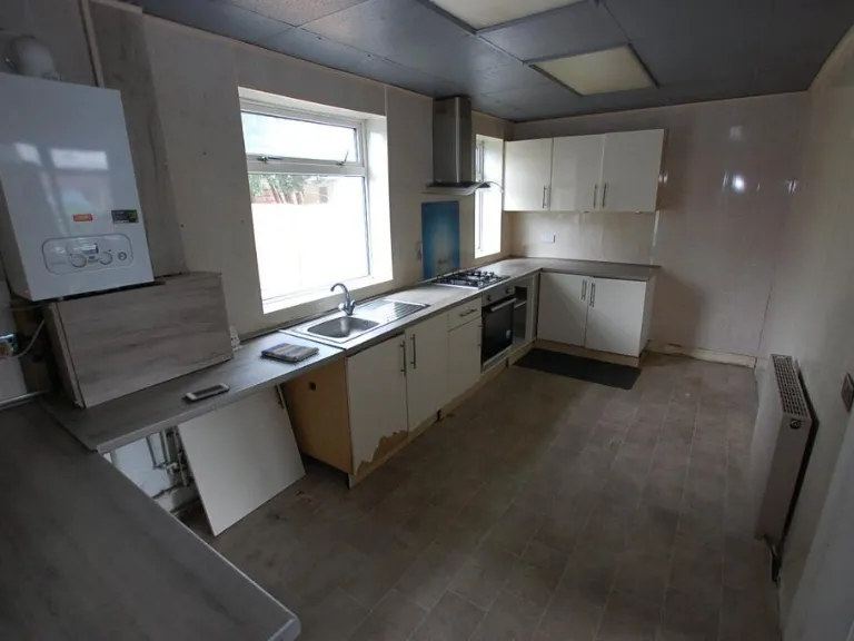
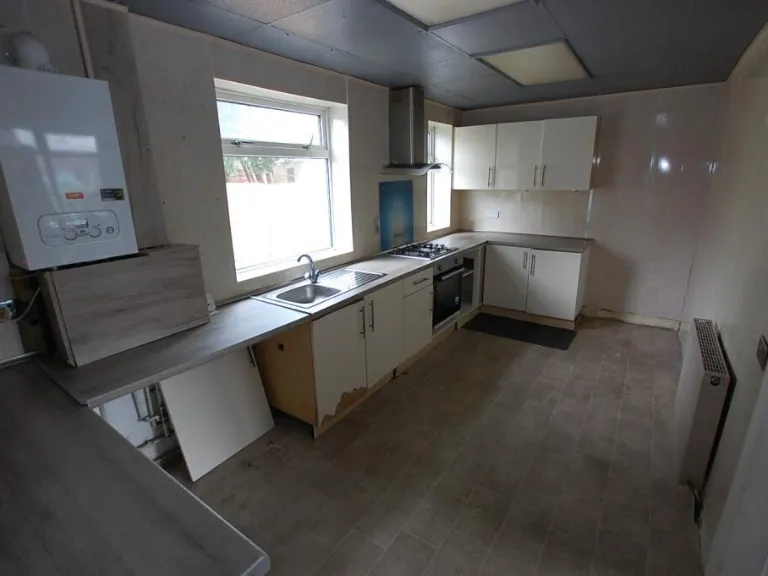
- dish towel (290, 351)
- cell phone (208, 391)
